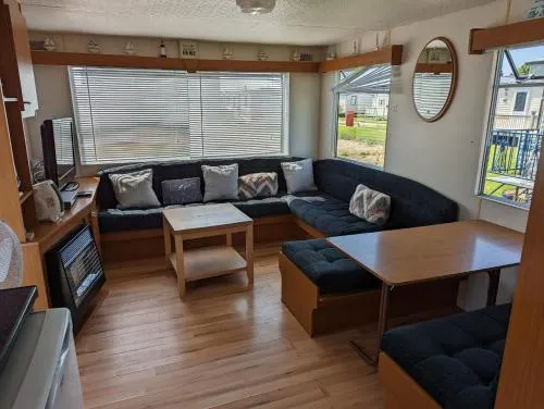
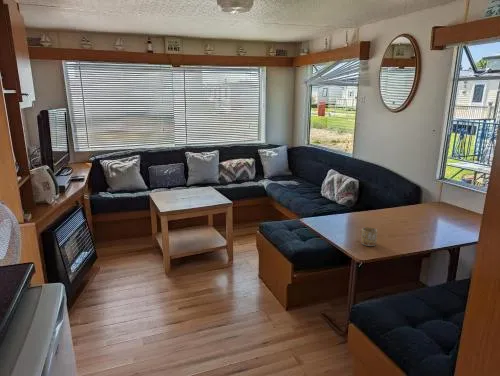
+ mug (367, 235)
